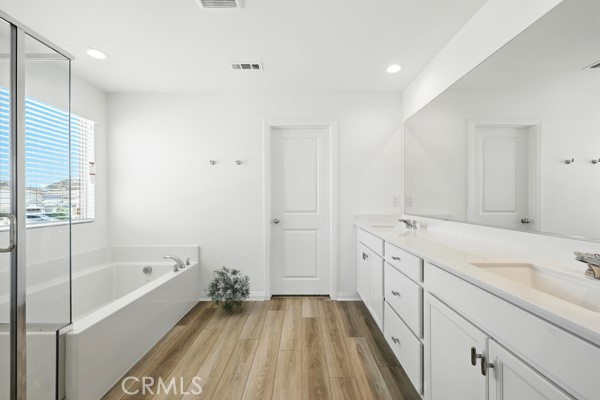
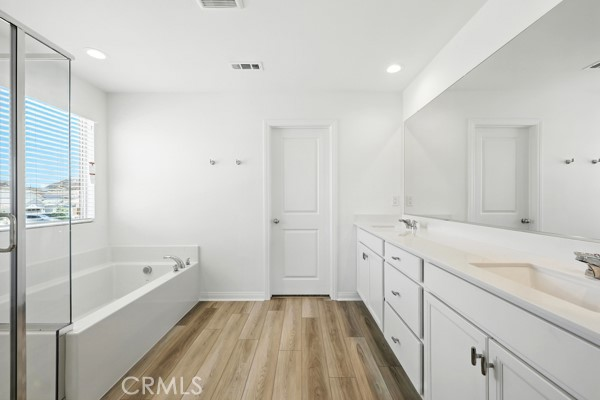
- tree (230, 287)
